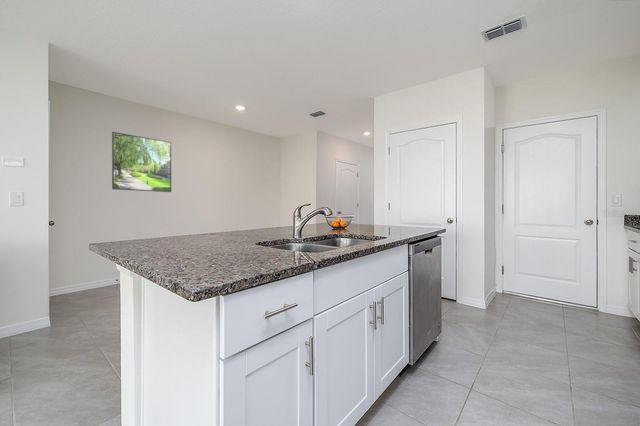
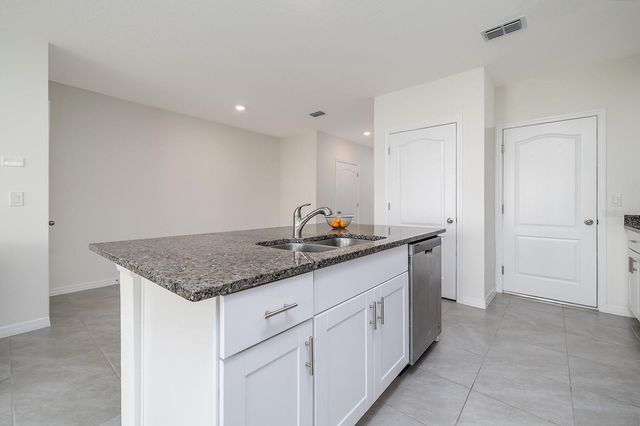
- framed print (143, 164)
